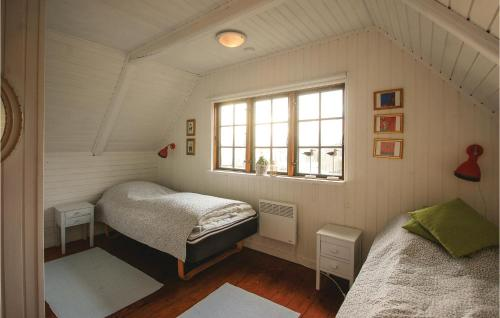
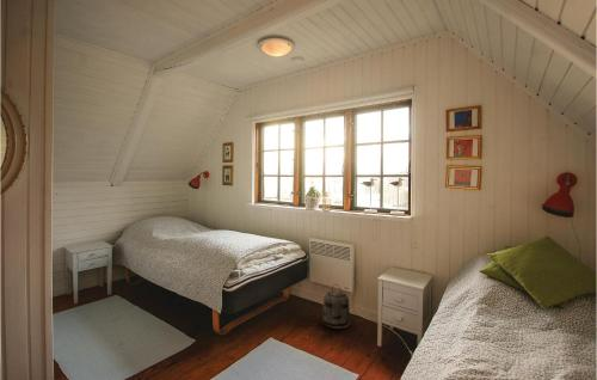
+ basket (336, 302)
